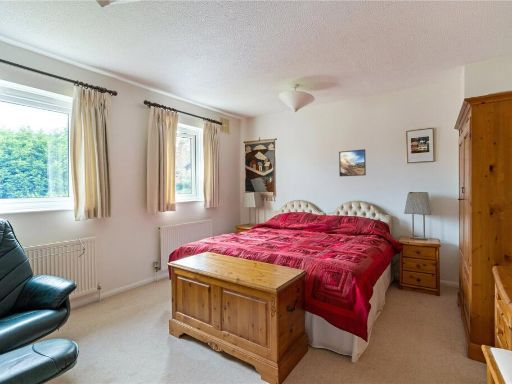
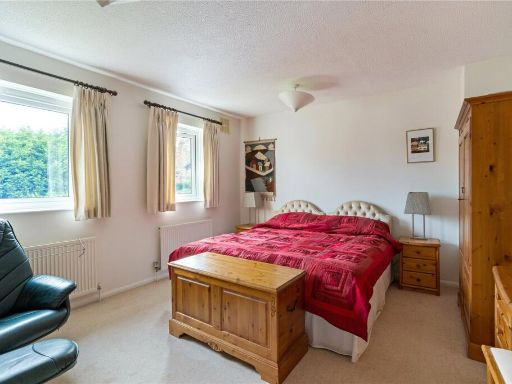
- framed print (352, 163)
